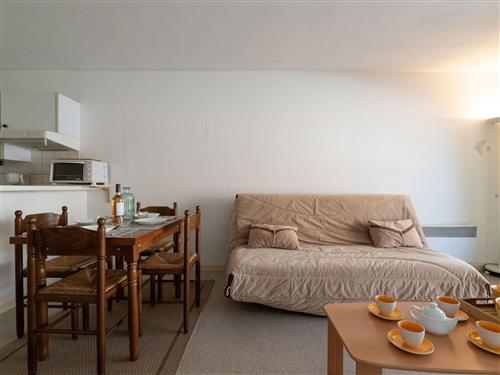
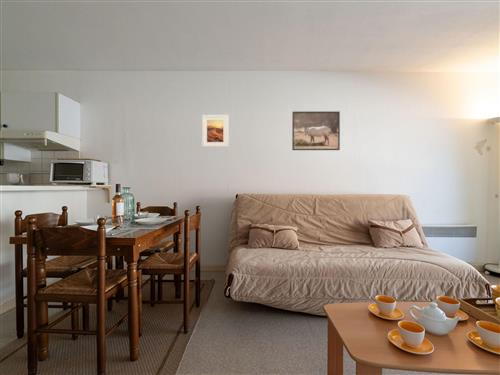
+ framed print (215, 131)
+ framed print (315, 130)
